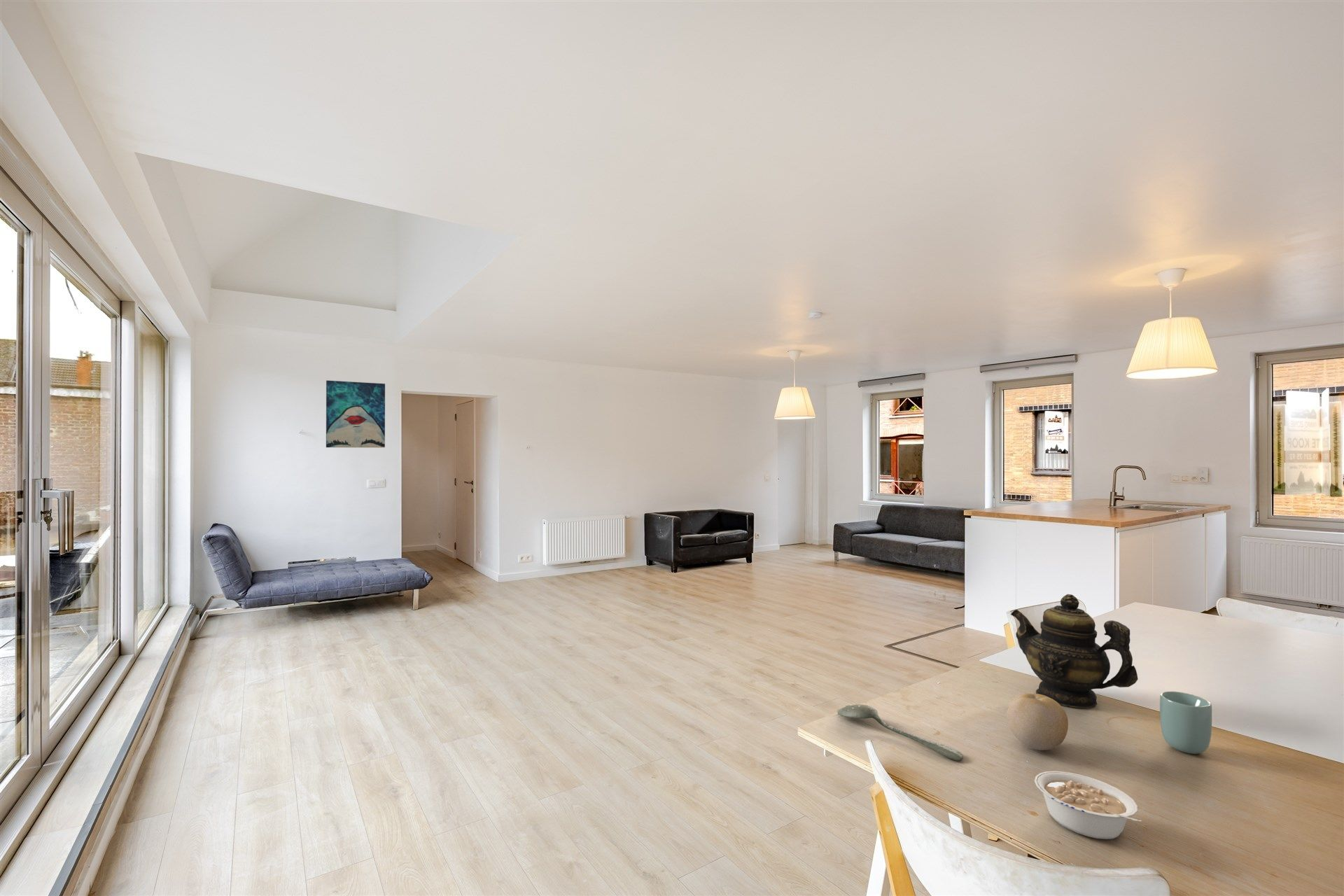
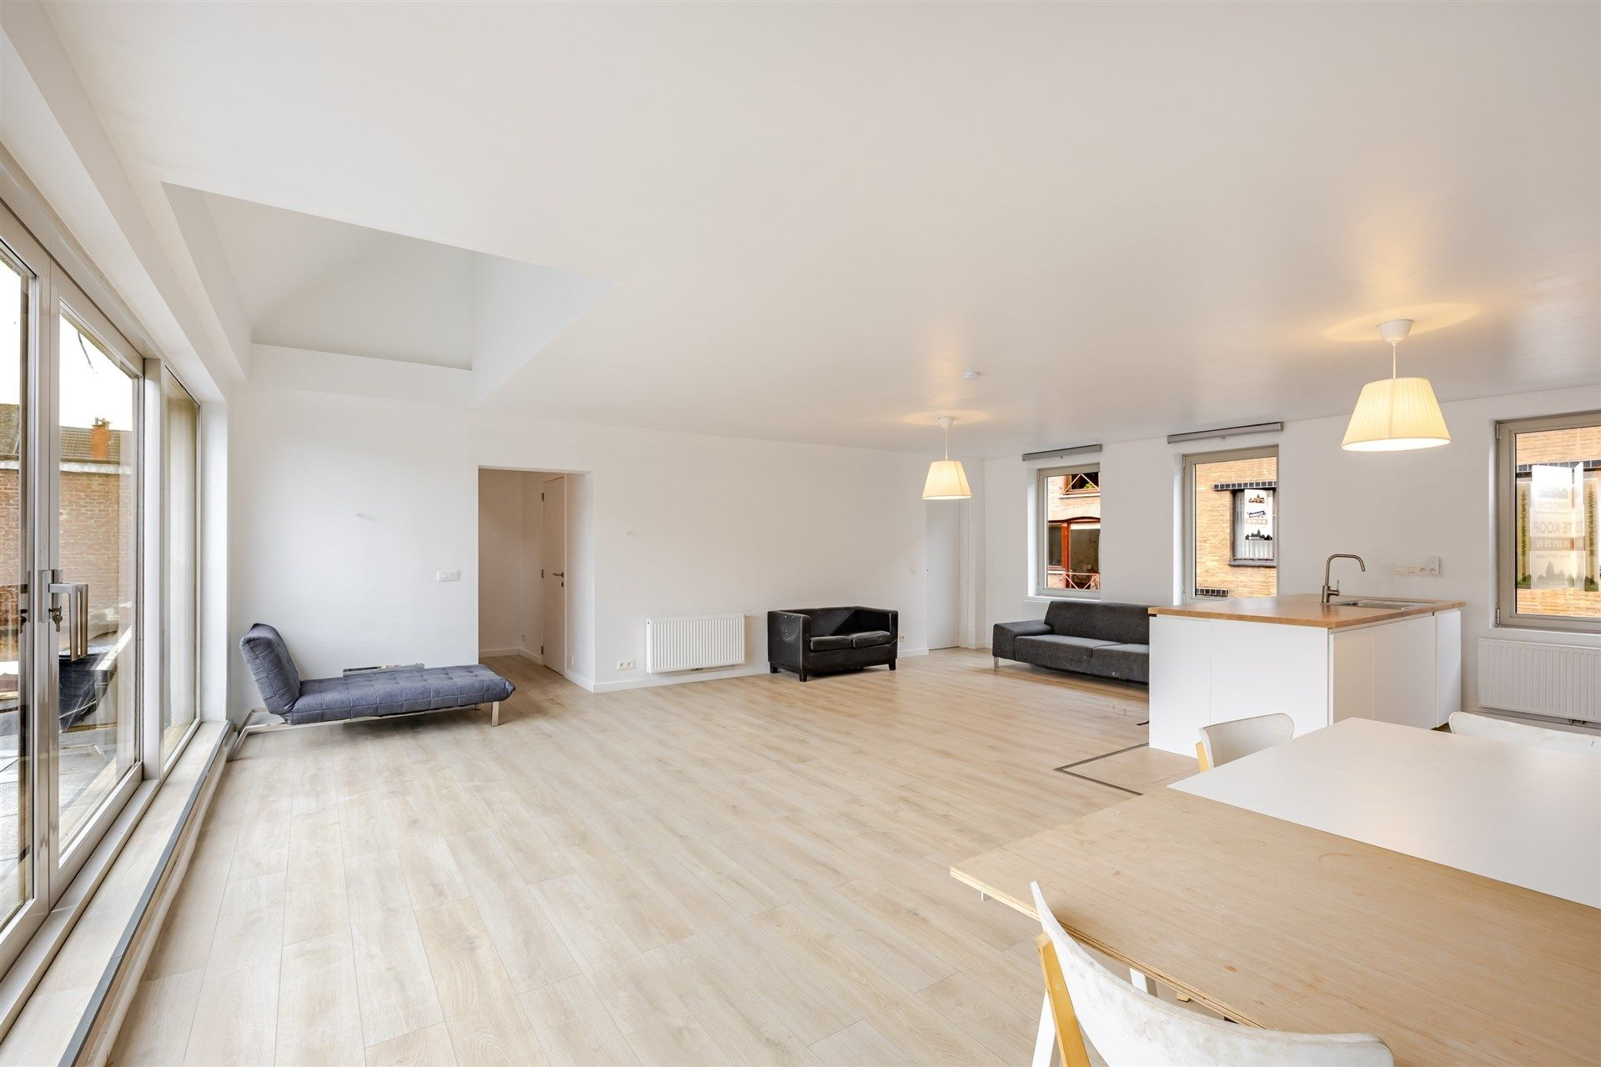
- wall art (356, 414)
- legume (1088, 806)
- fruit (1036, 722)
- teapot (1069, 645)
- spoon (894, 727)
- cup (1185, 724)
